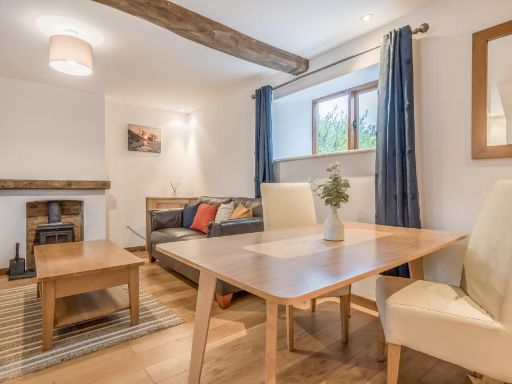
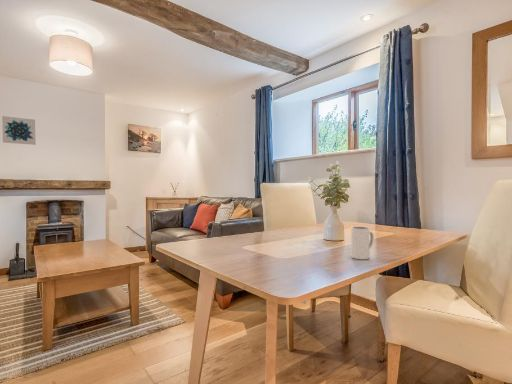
+ wall art (19, 130)
+ mug (363, 242)
